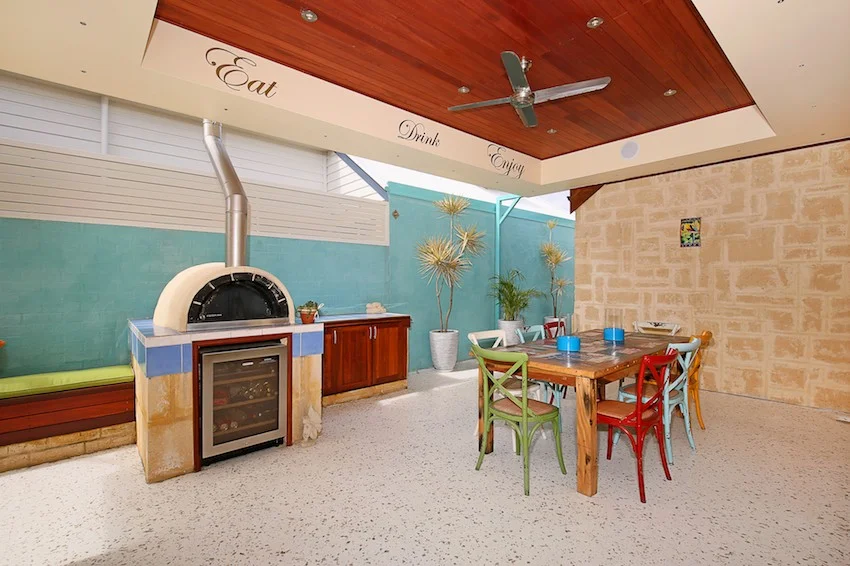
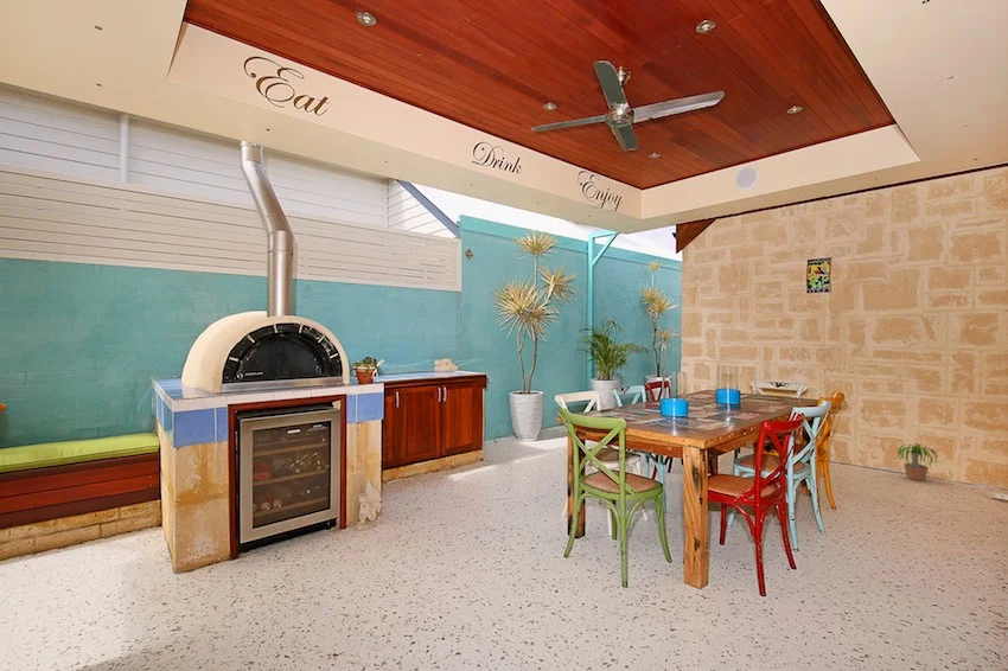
+ potted plant (920, 461)
